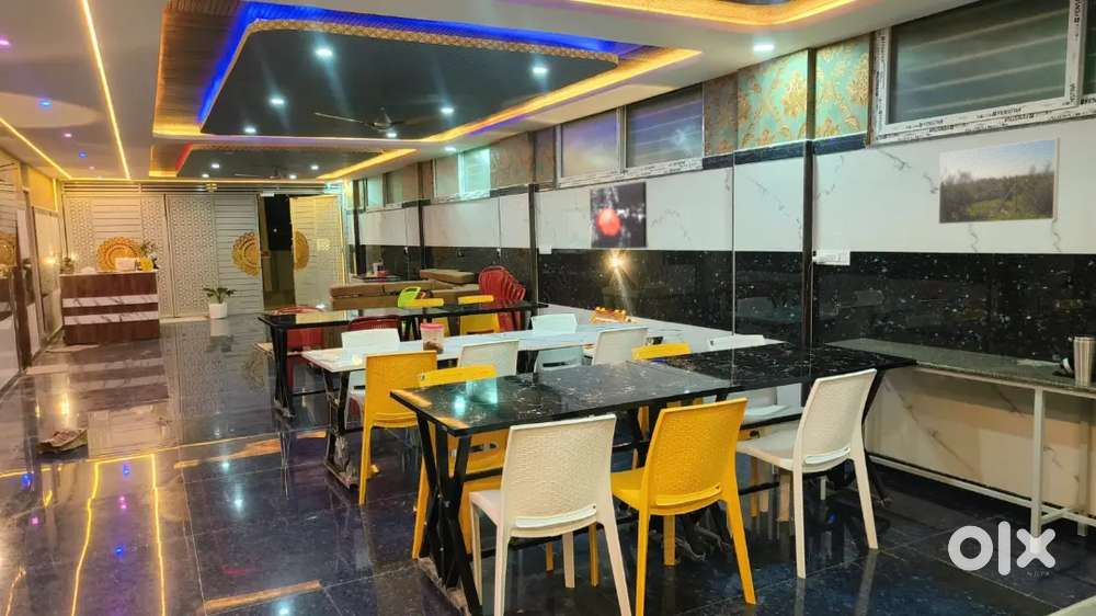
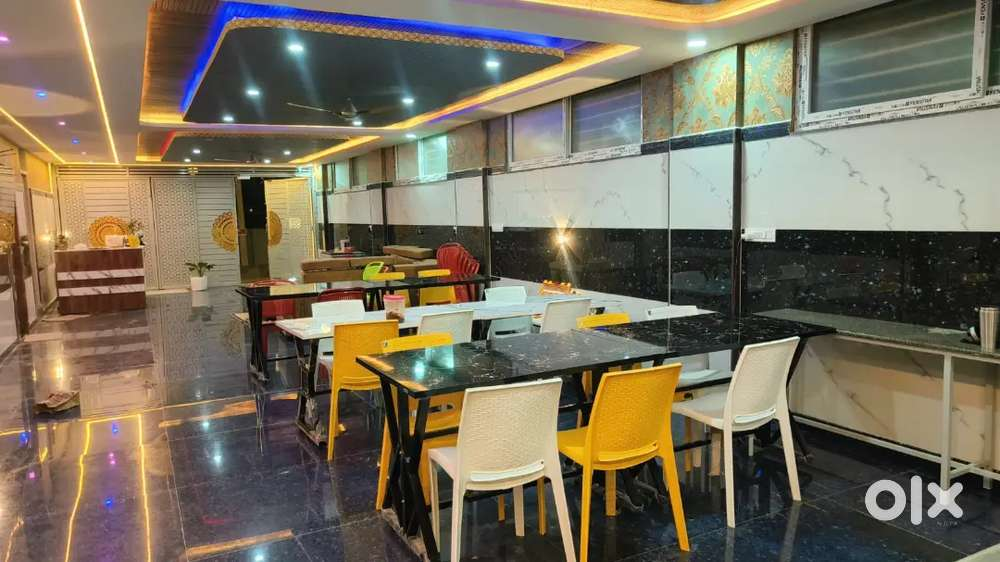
- wall art (616, 217)
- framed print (994, 184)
